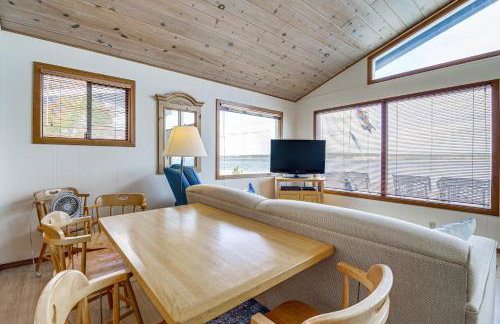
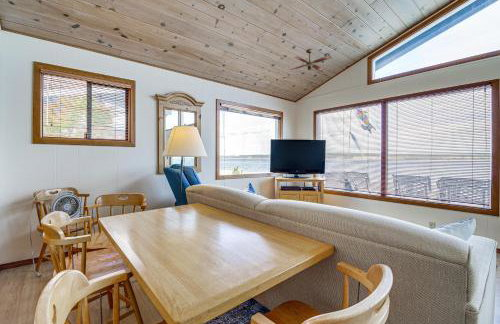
+ ceiling fan (309, 60)
